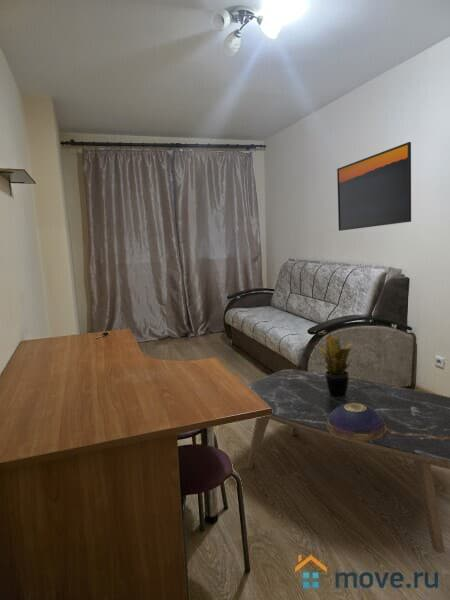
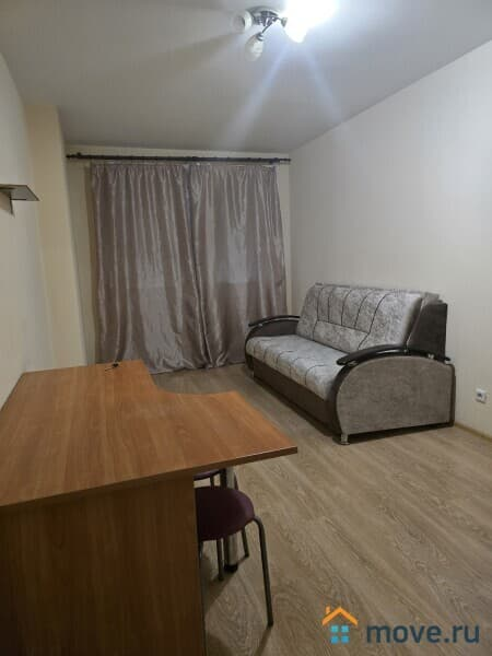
- decorative bowl (355, 416)
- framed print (370, 192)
- potted plant (338, 362)
- coffee table (347, 440)
